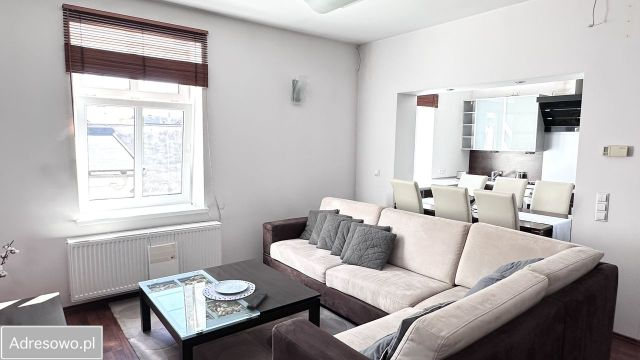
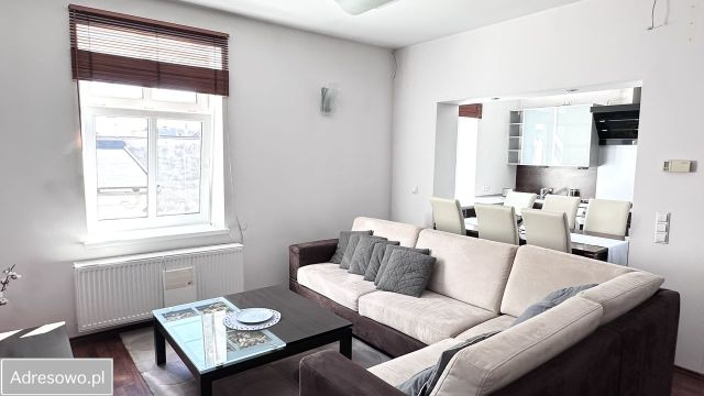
- remote control (257, 300)
